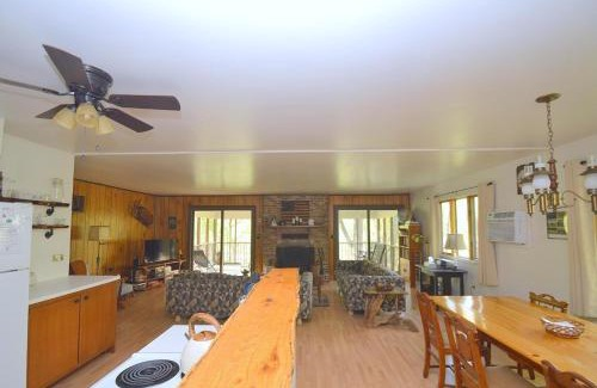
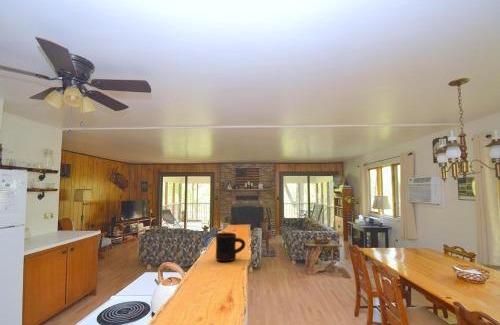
+ mug (230, 246)
